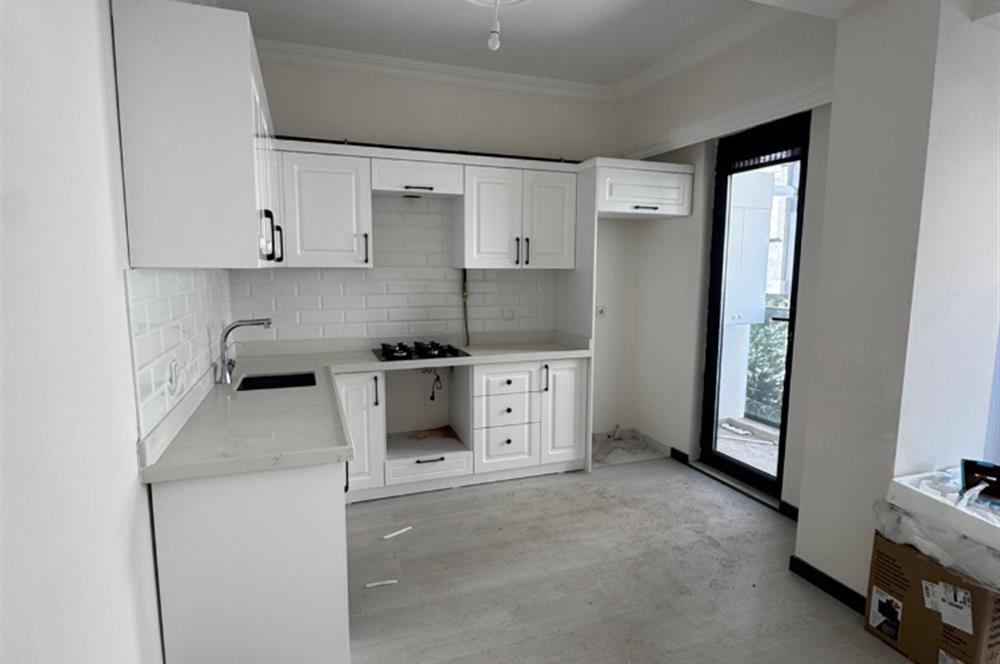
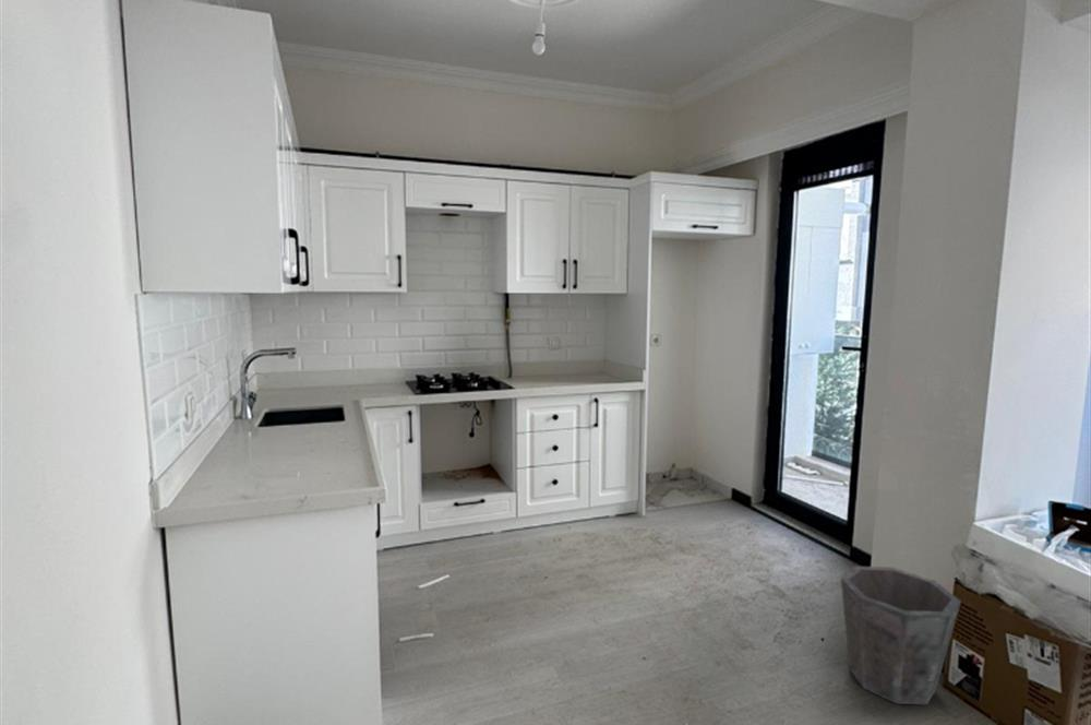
+ waste bin (895, 634)
